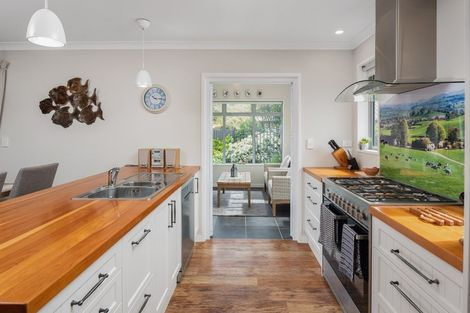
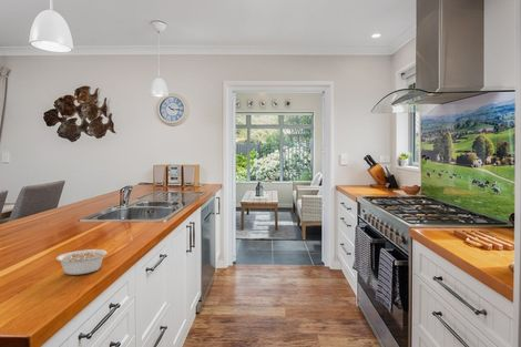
+ legume (84, 261)
